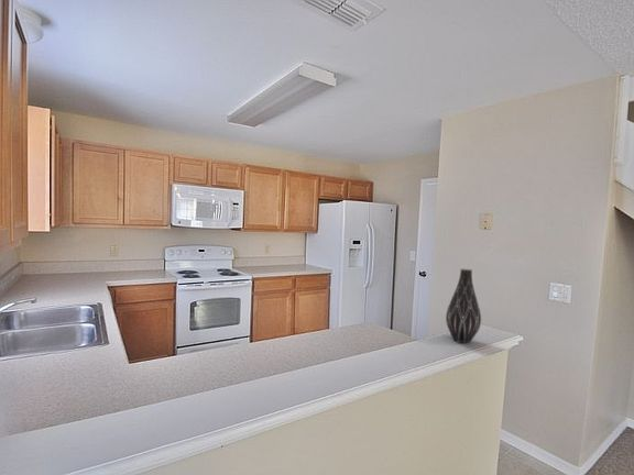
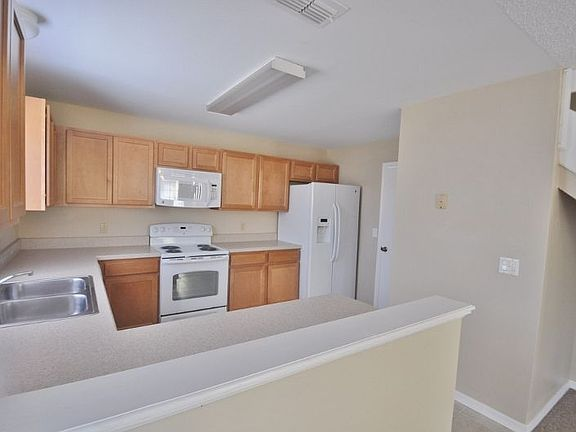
- vase (463, 305)
